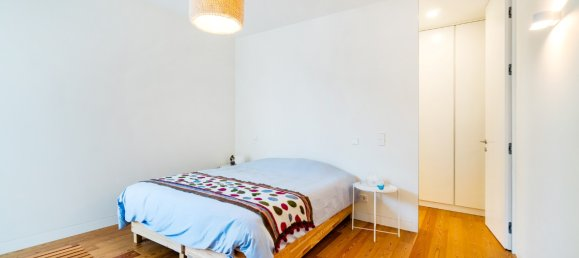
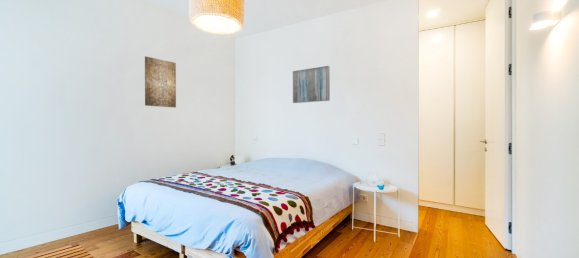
+ wall art (161, 83)
+ wall art (310, 85)
